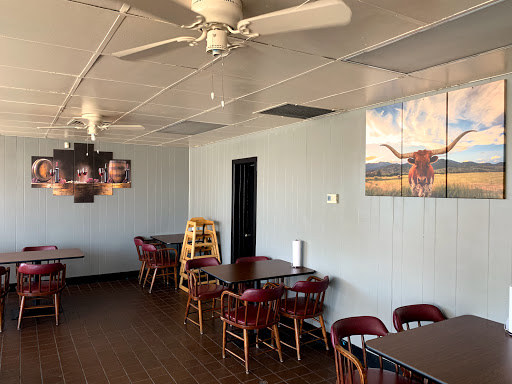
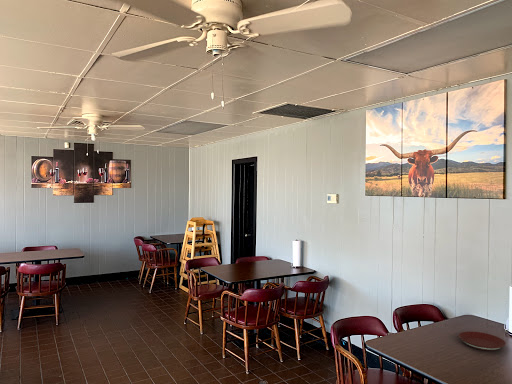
+ plate (481, 341)
